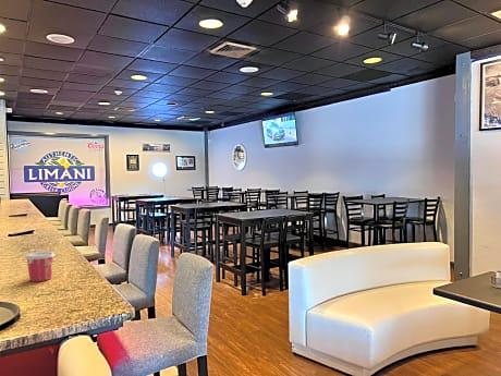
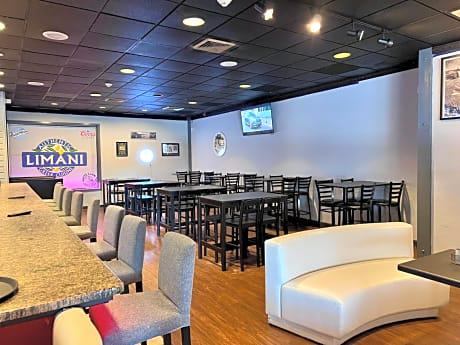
- cup (40, 266)
